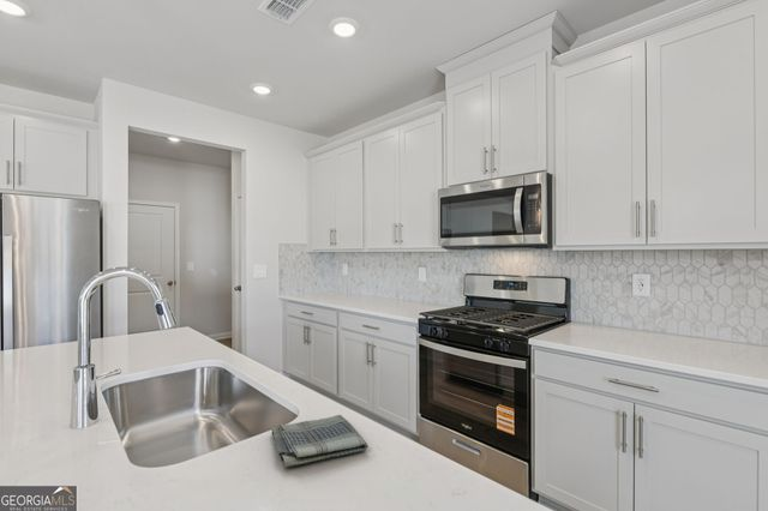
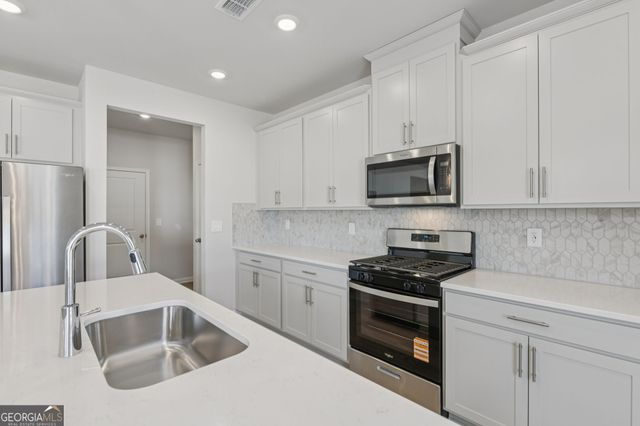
- dish towel (316, 435)
